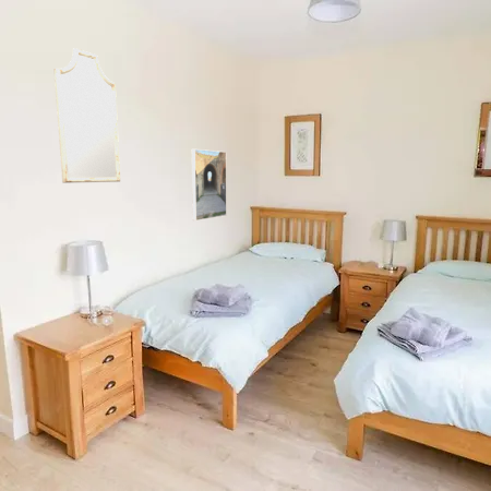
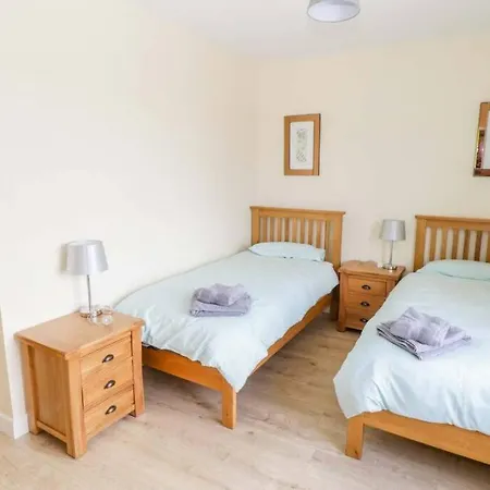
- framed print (209, 184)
- home mirror (89, 118)
